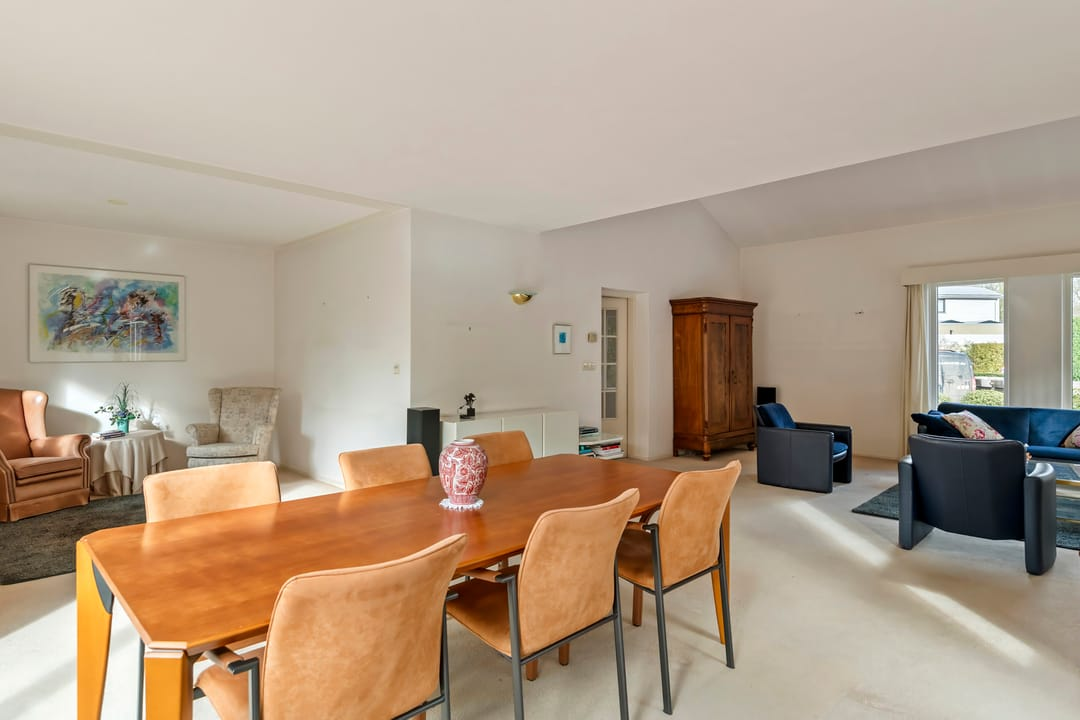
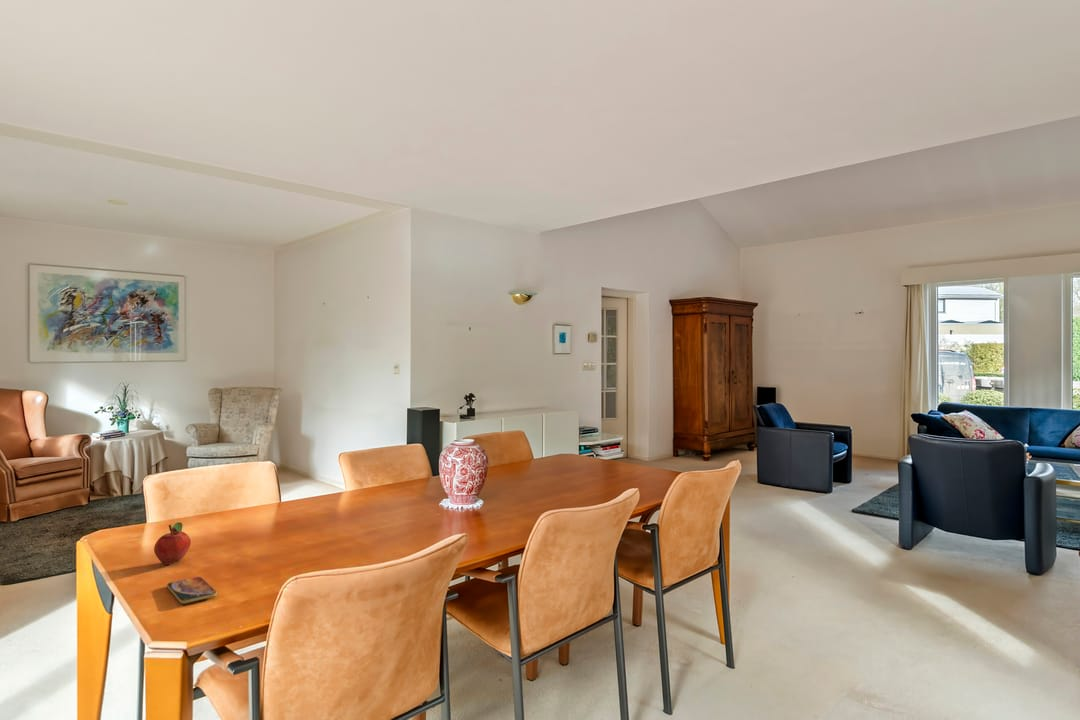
+ fruit (173, 542)
+ smartphone (191, 589)
